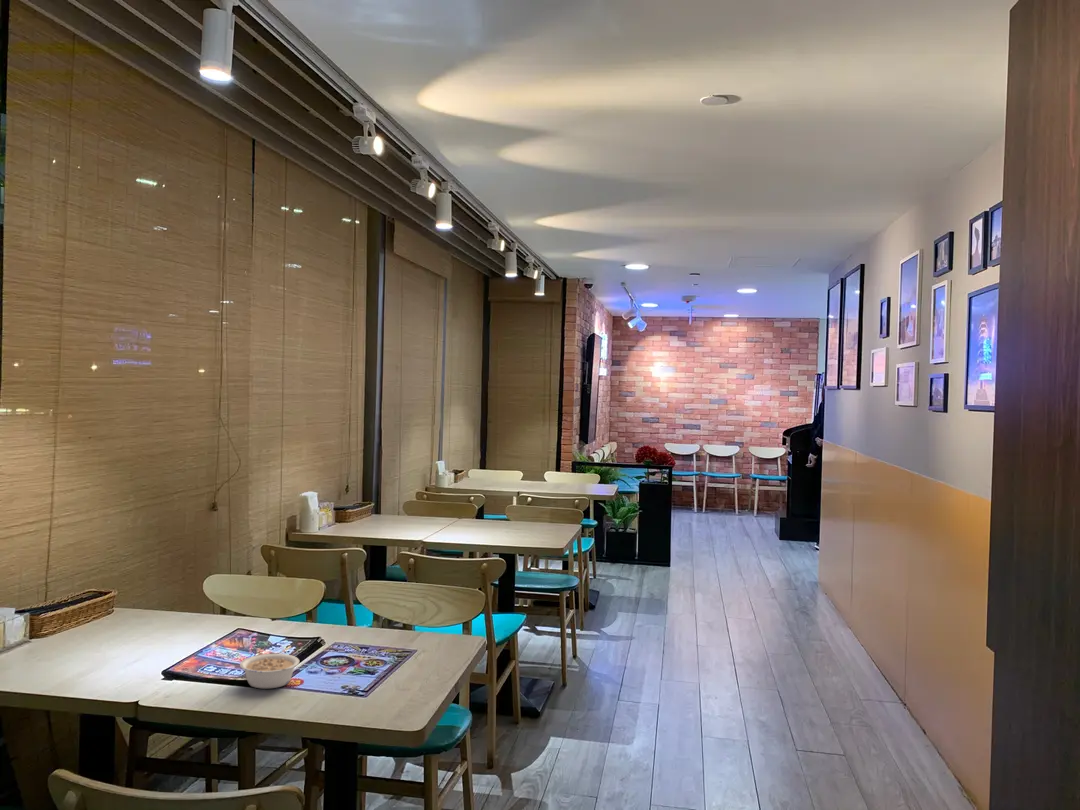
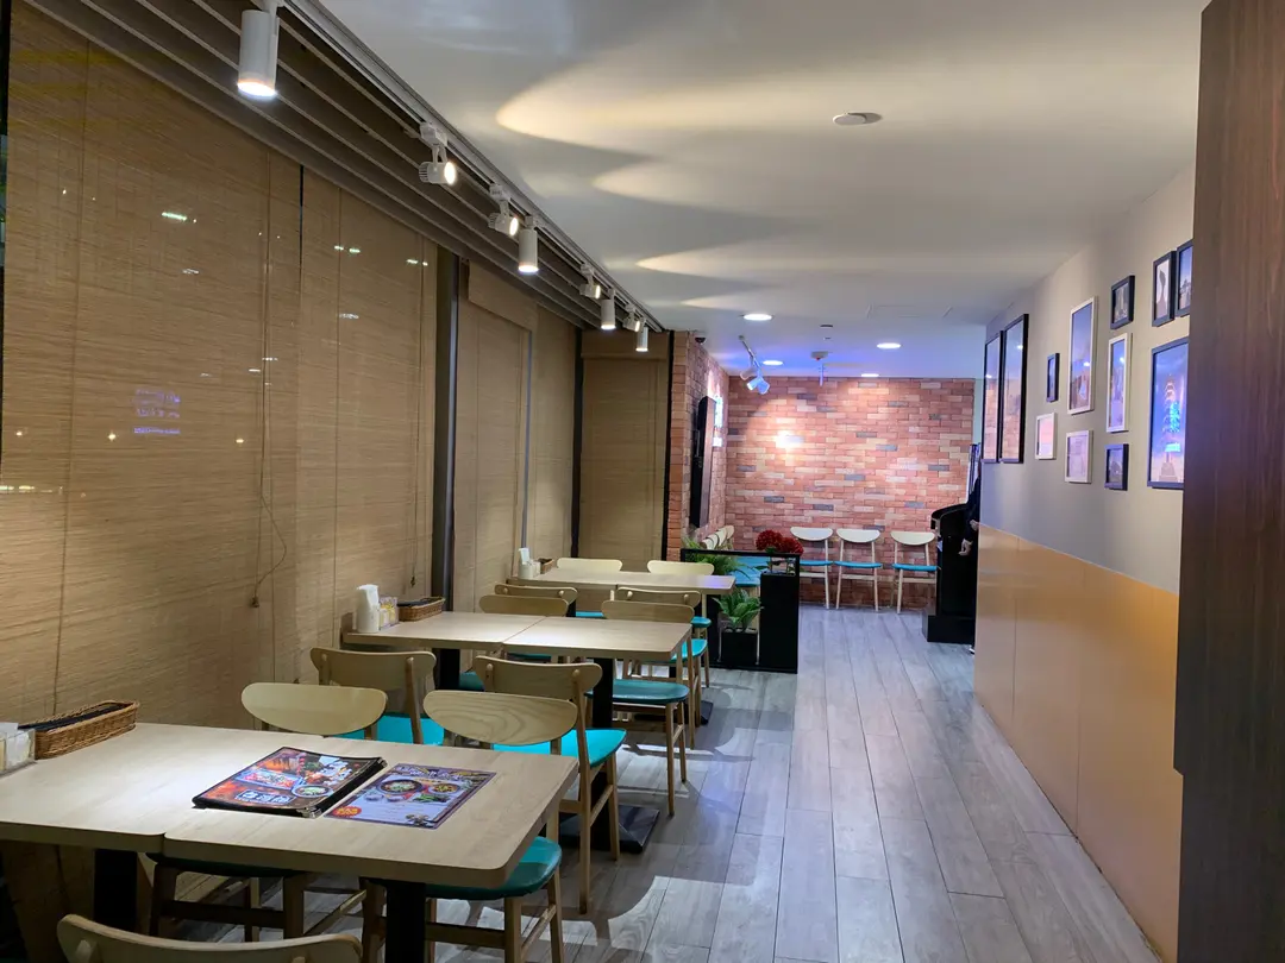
- legume (271, 670)
